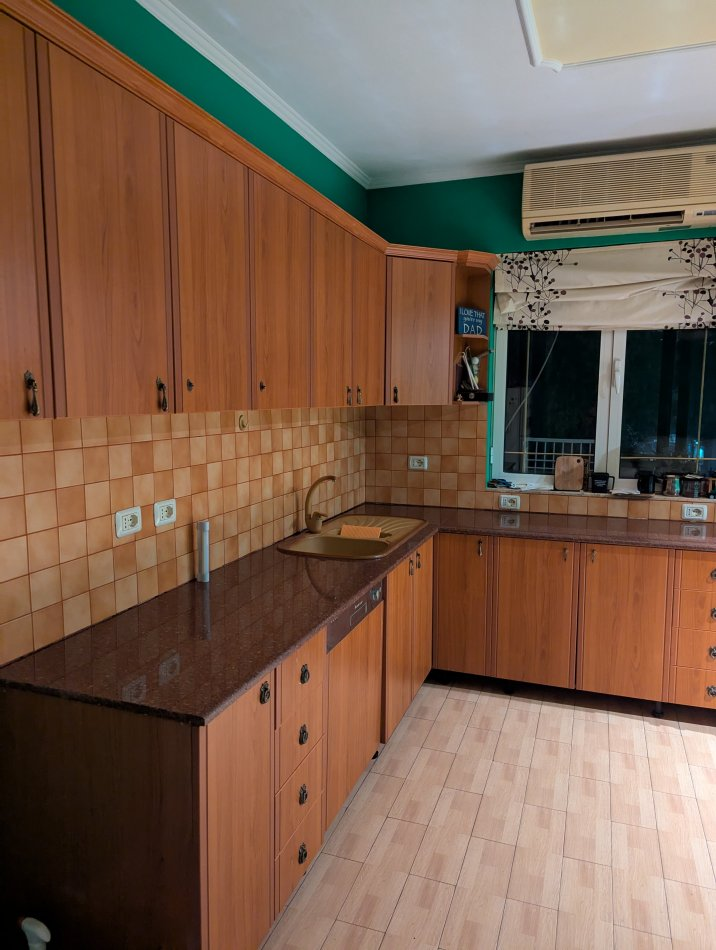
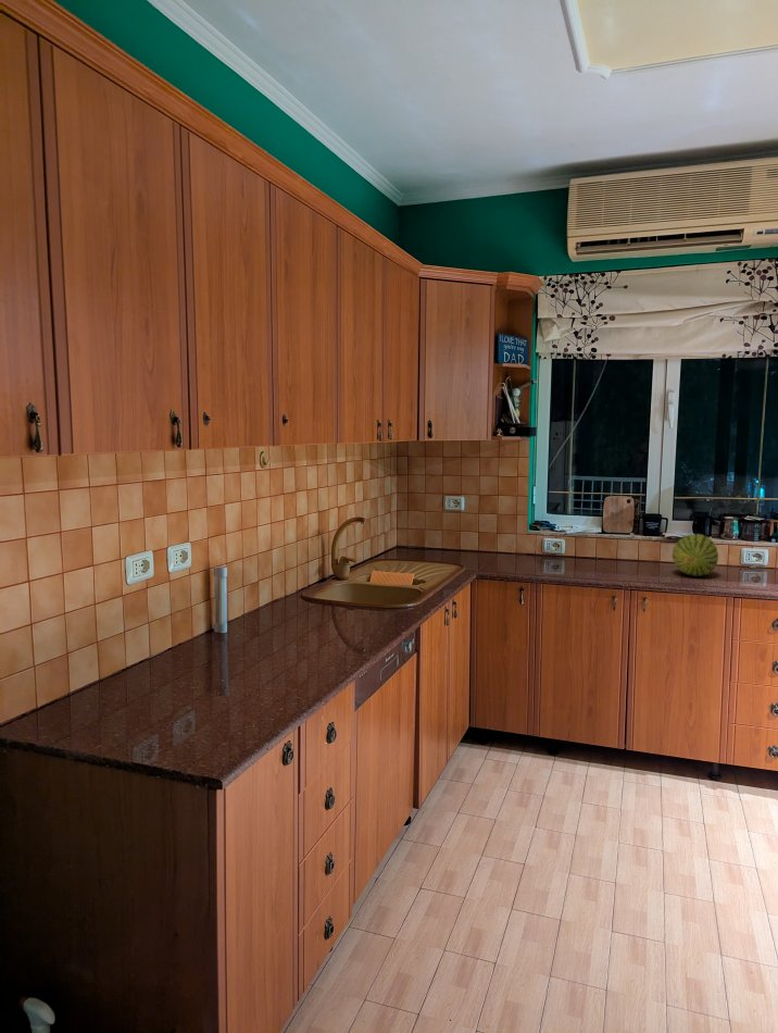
+ fruit (694, 555)
